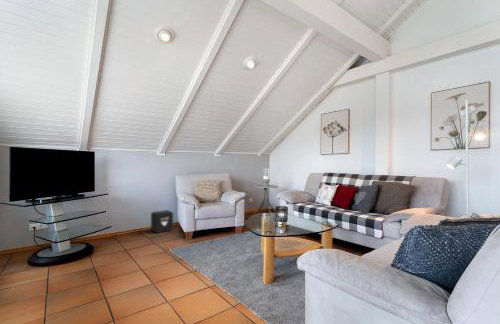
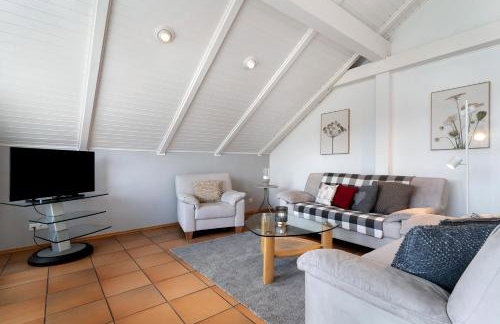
- air purifier (162, 221)
